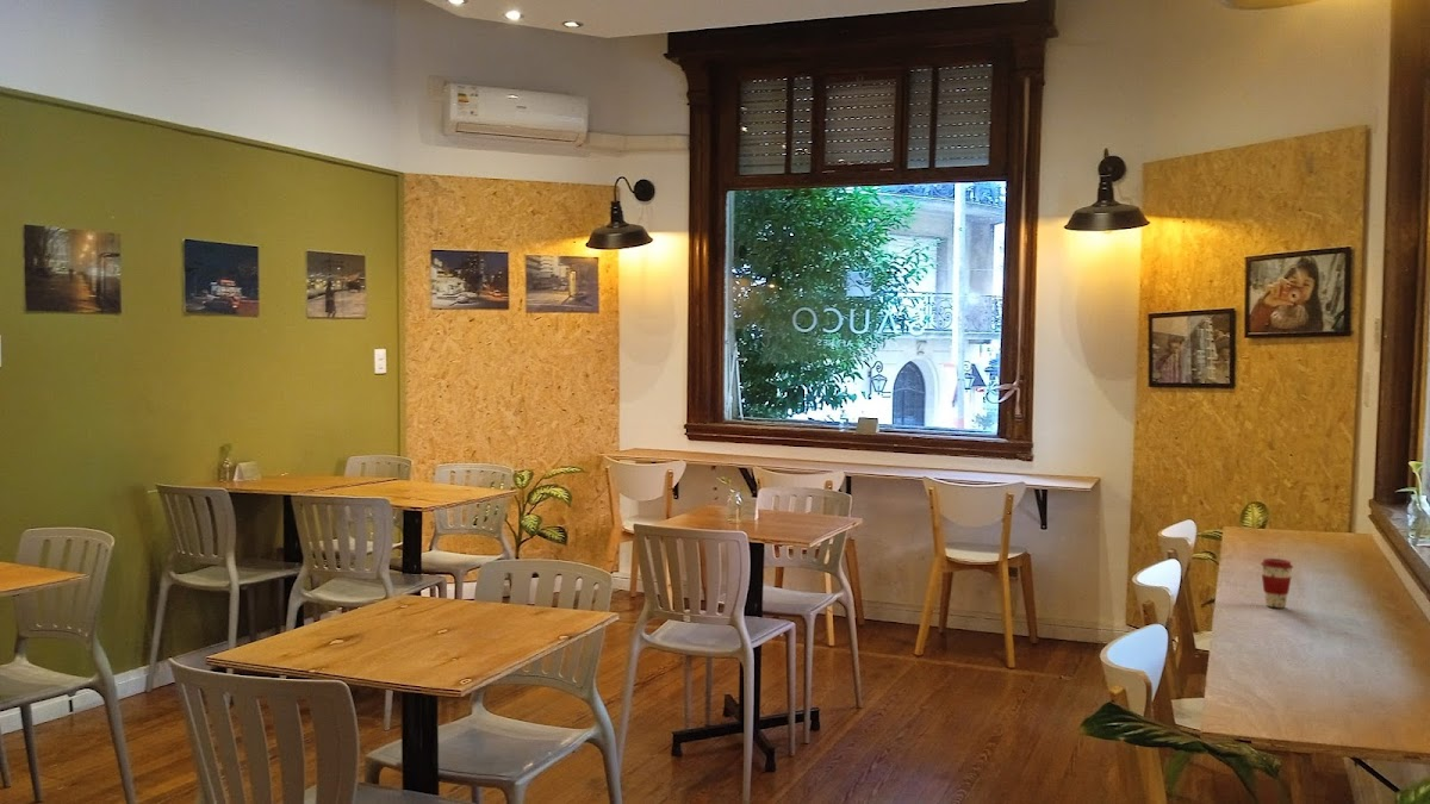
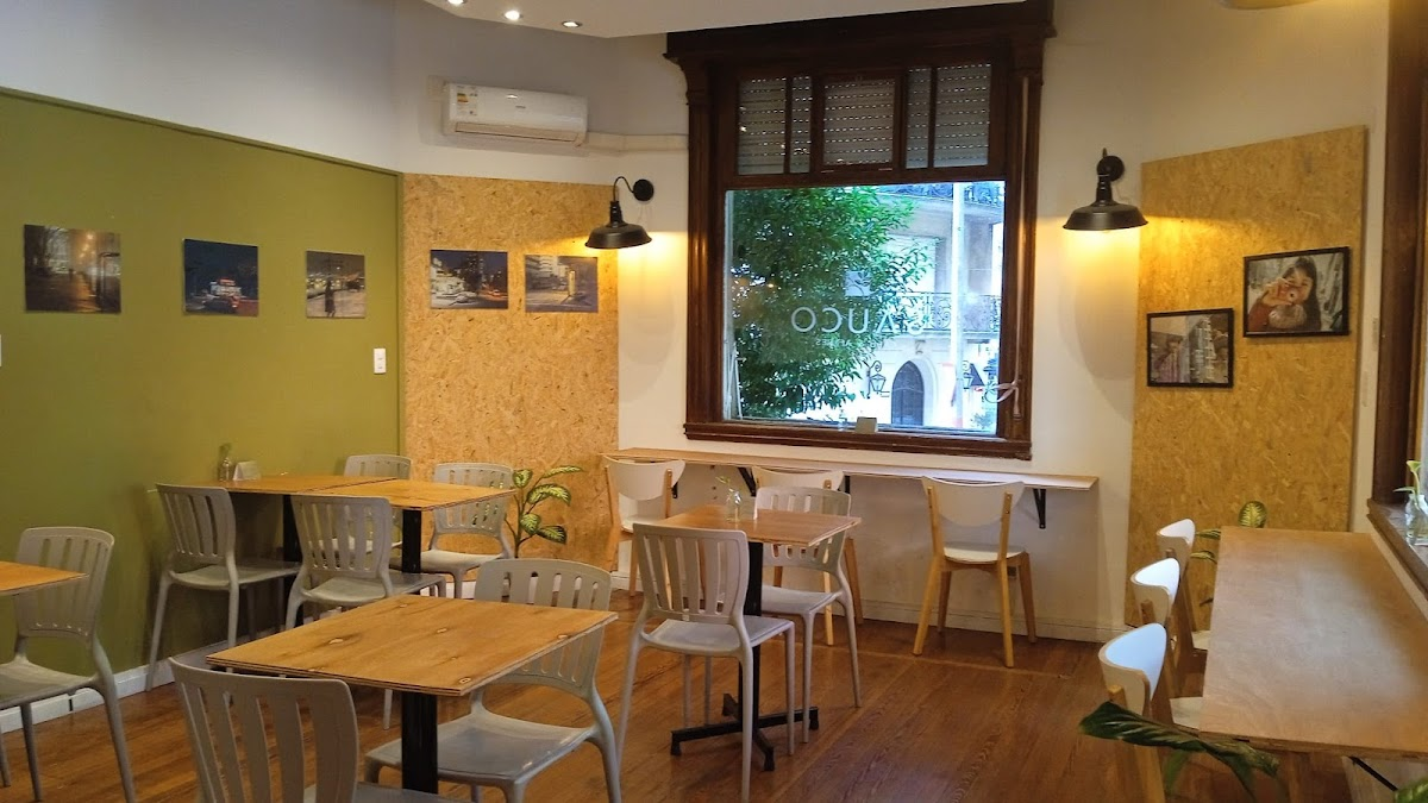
- coffee cup (1276, 582)
